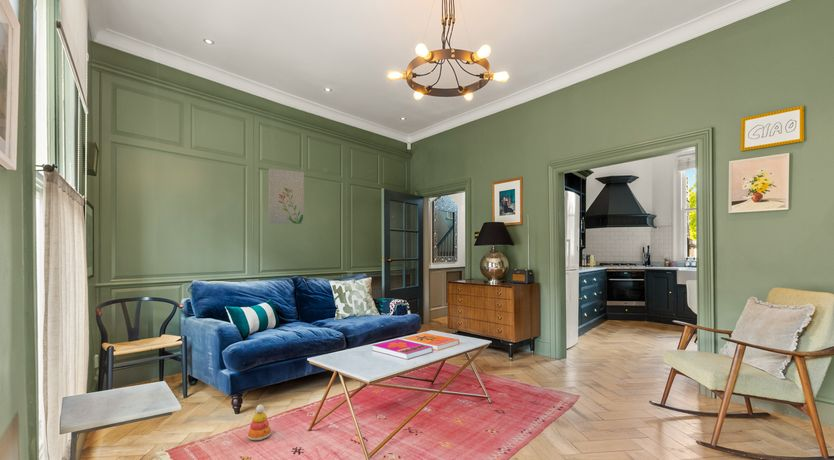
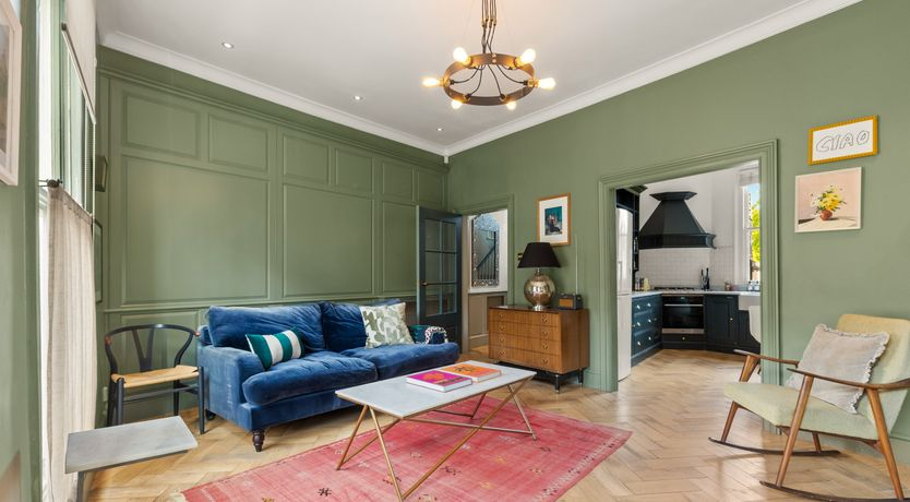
- stacking toy (259, 420)
- wall art (286, 197)
